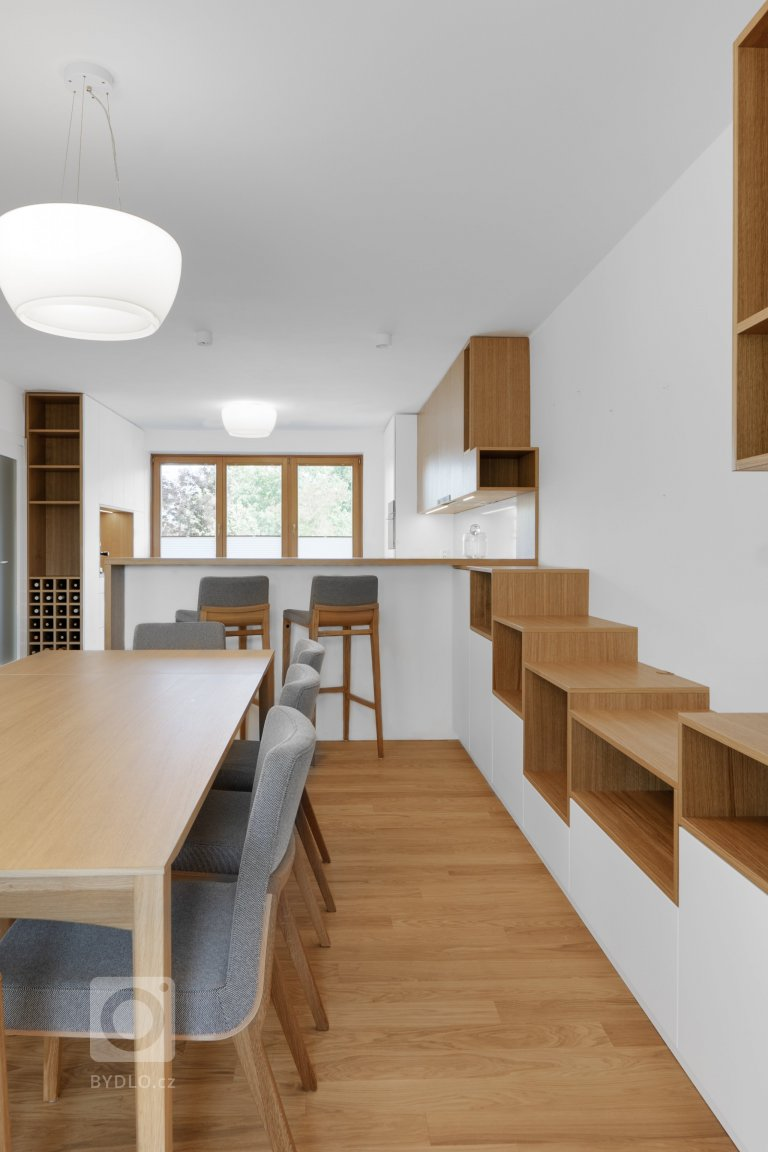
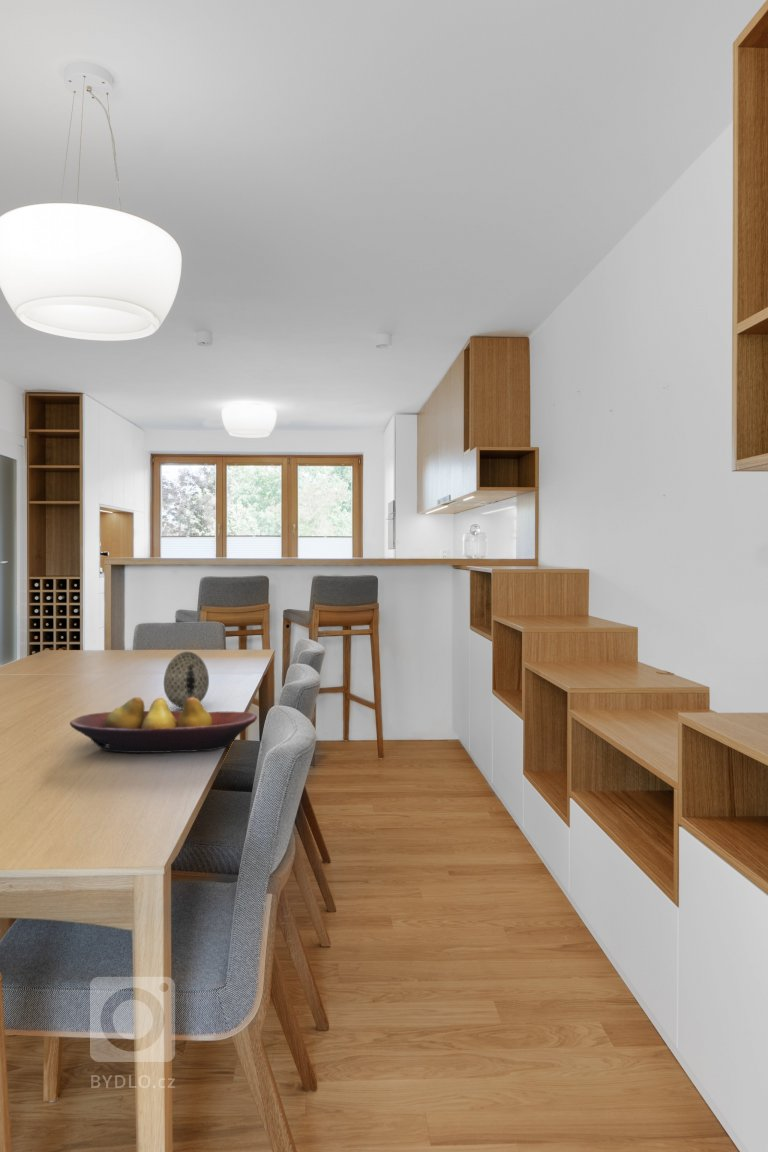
+ fruit bowl (165, 721)
+ decorative egg (186, 679)
